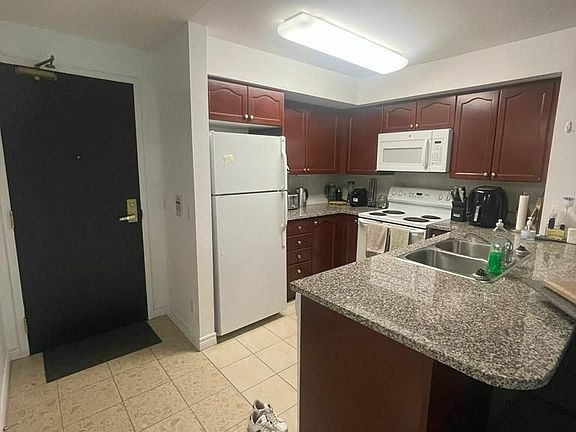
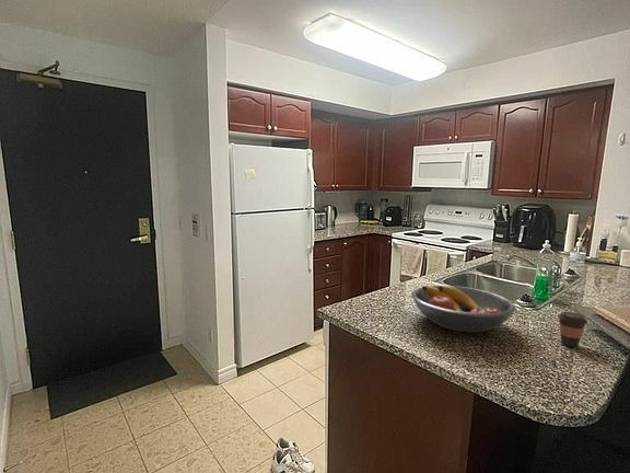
+ coffee cup (571, 330)
+ fruit bowl (459, 308)
